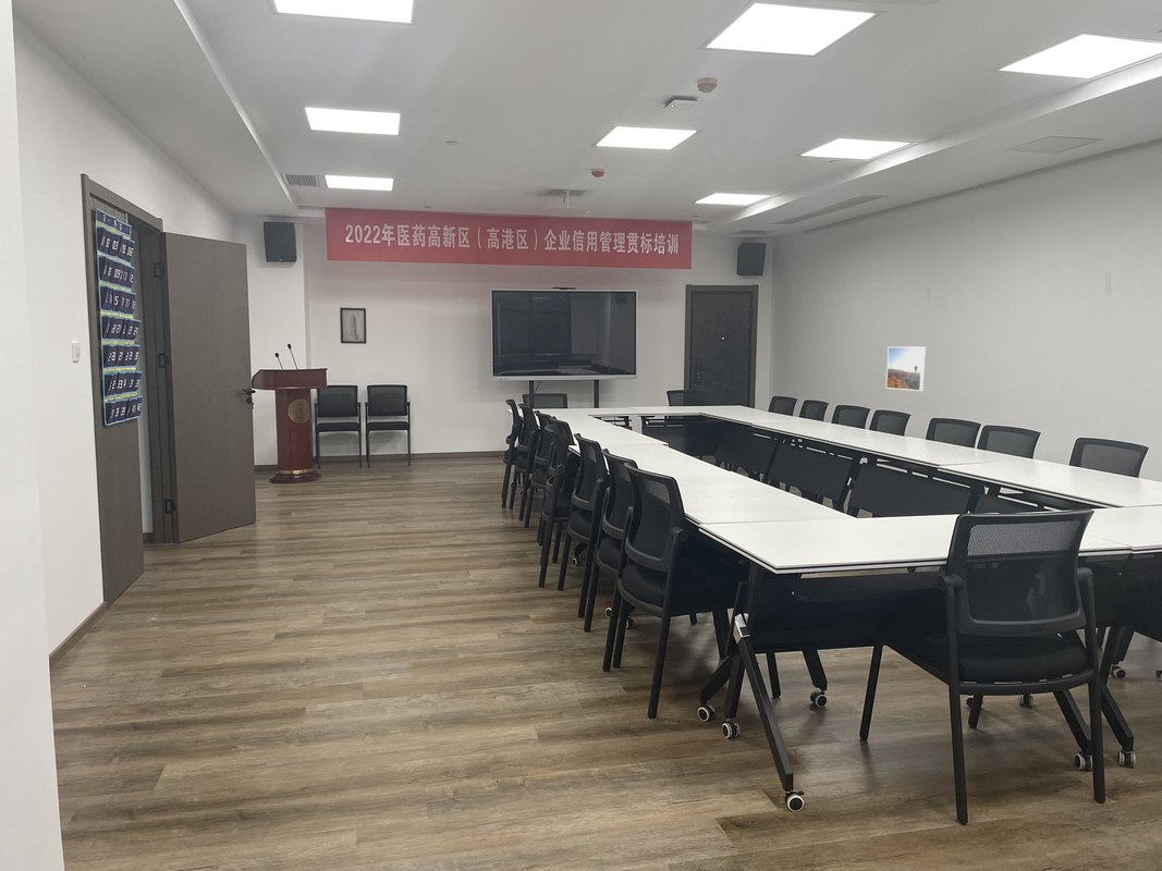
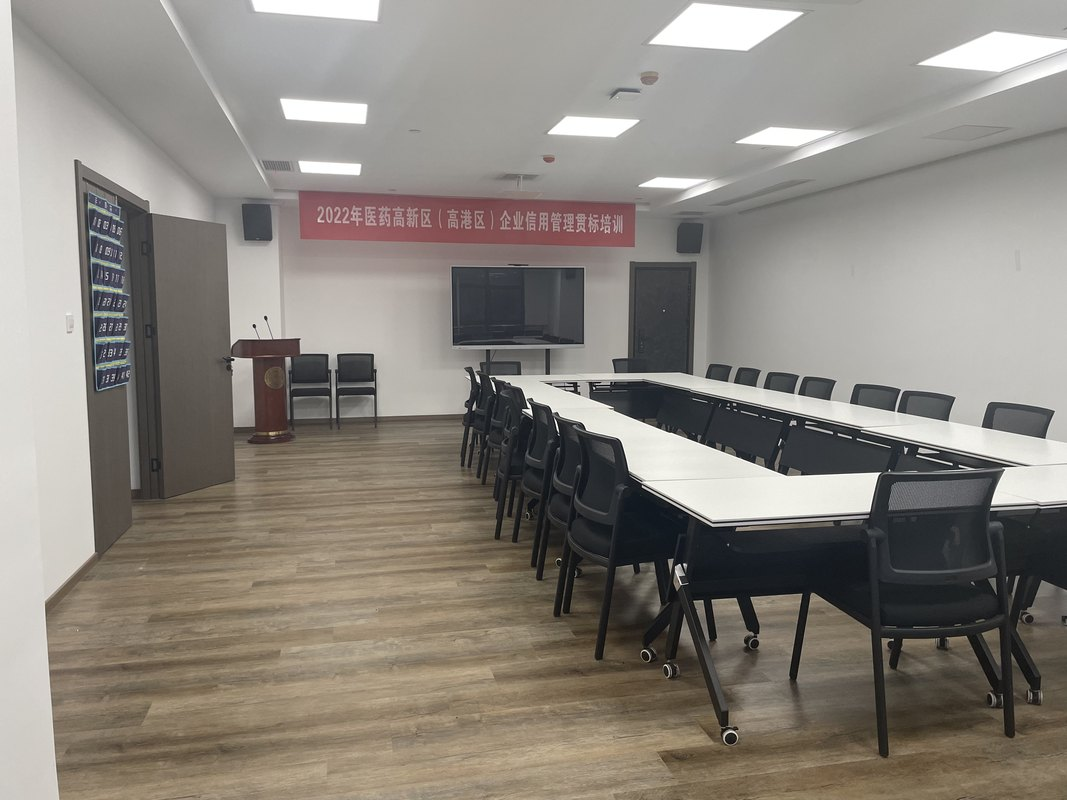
- wall art (353, 326)
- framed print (905, 368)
